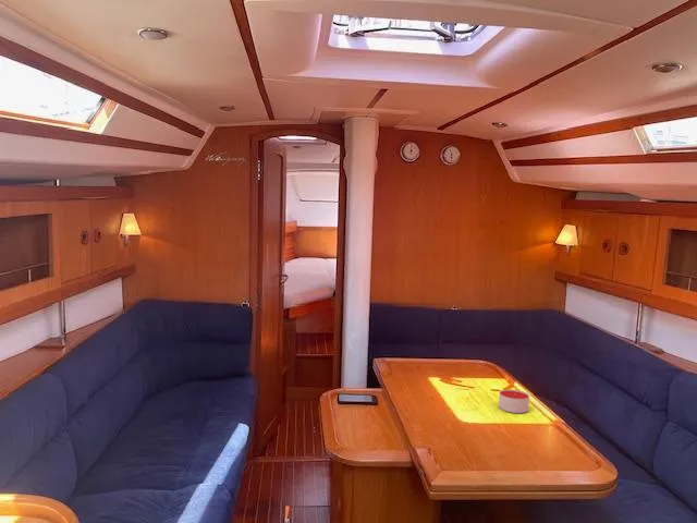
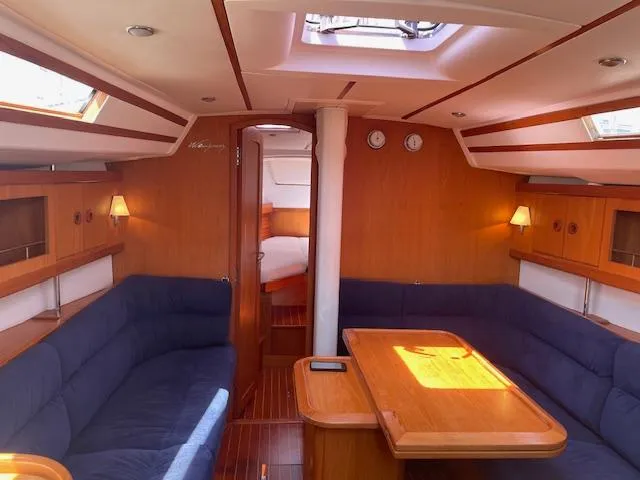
- candle (513, 400)
